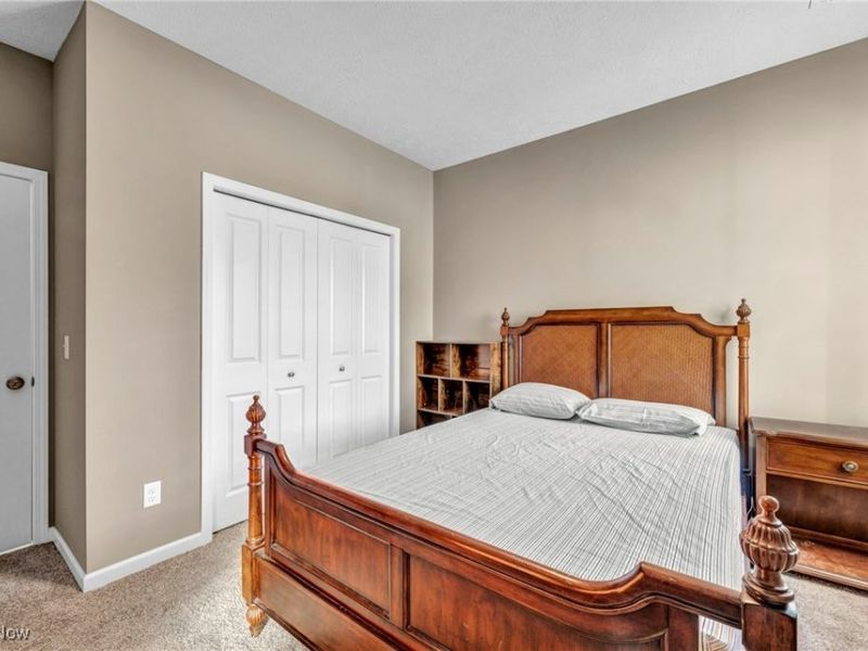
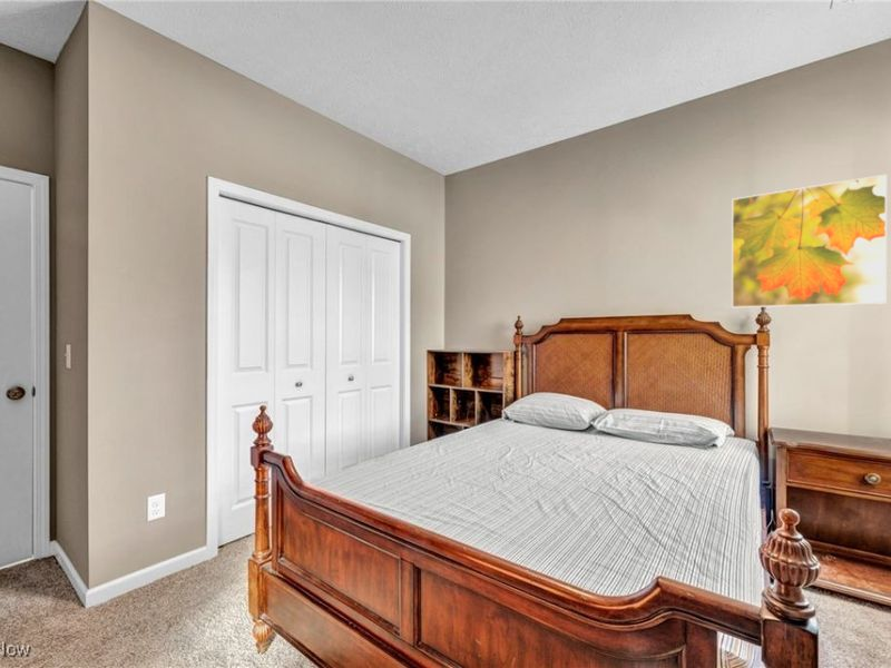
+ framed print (802, 246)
